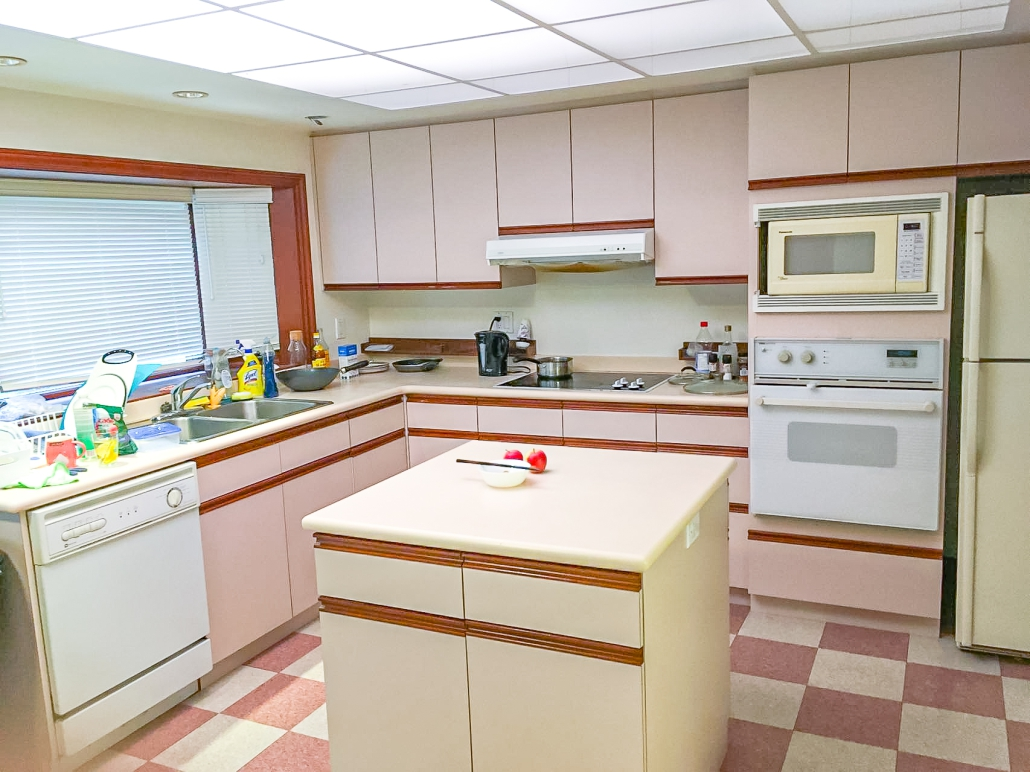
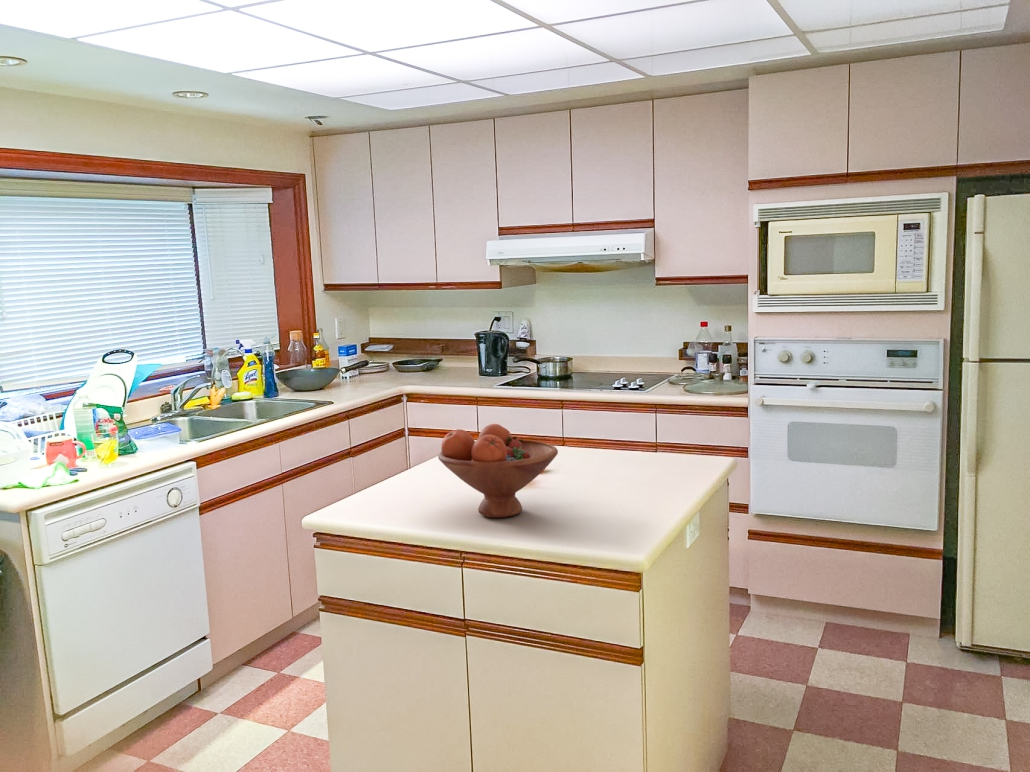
+ fruit bowl (498, 469)
